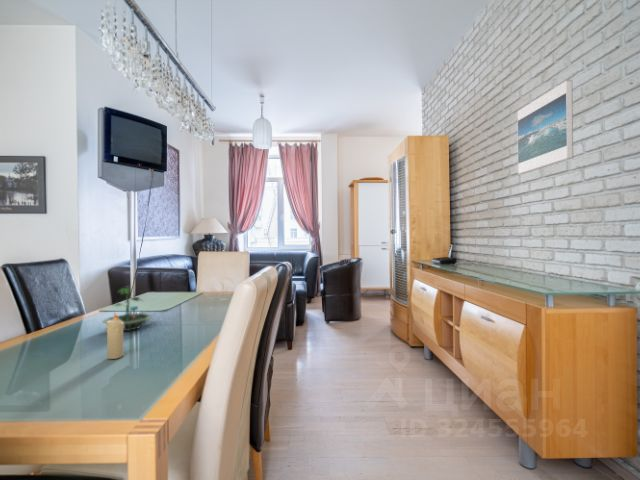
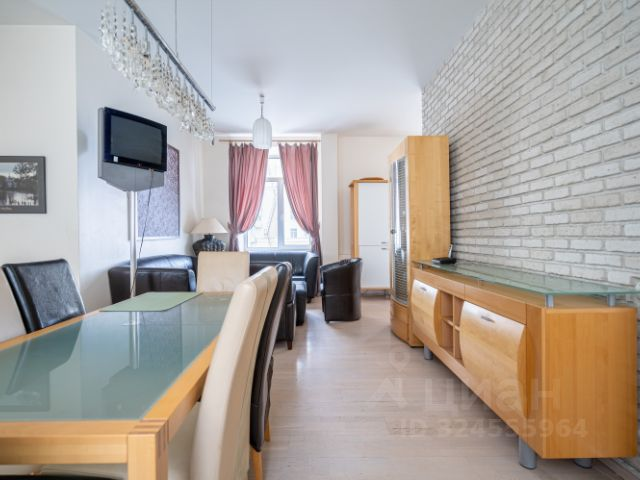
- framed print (542, 132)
- terrarium (128, 294)
- candle (115, 334)
